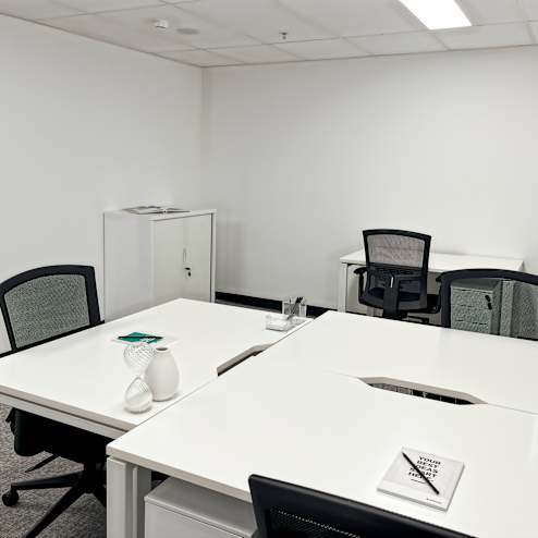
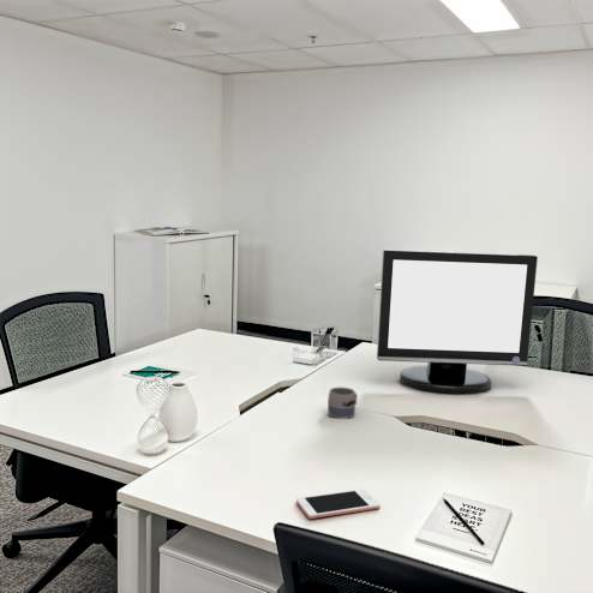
+ monitor (449, 317)
+ cell phone (337, 503)
+ mug (343, 401)
